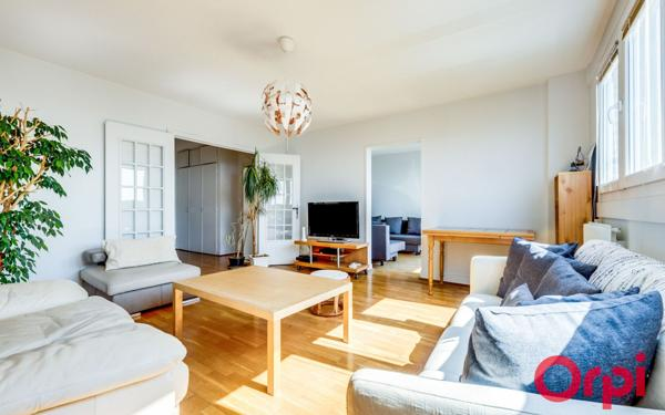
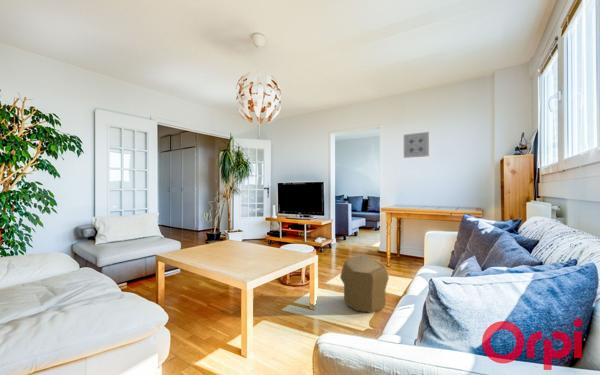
+ wall art (416, 145)
+ pouf (364, 279)
